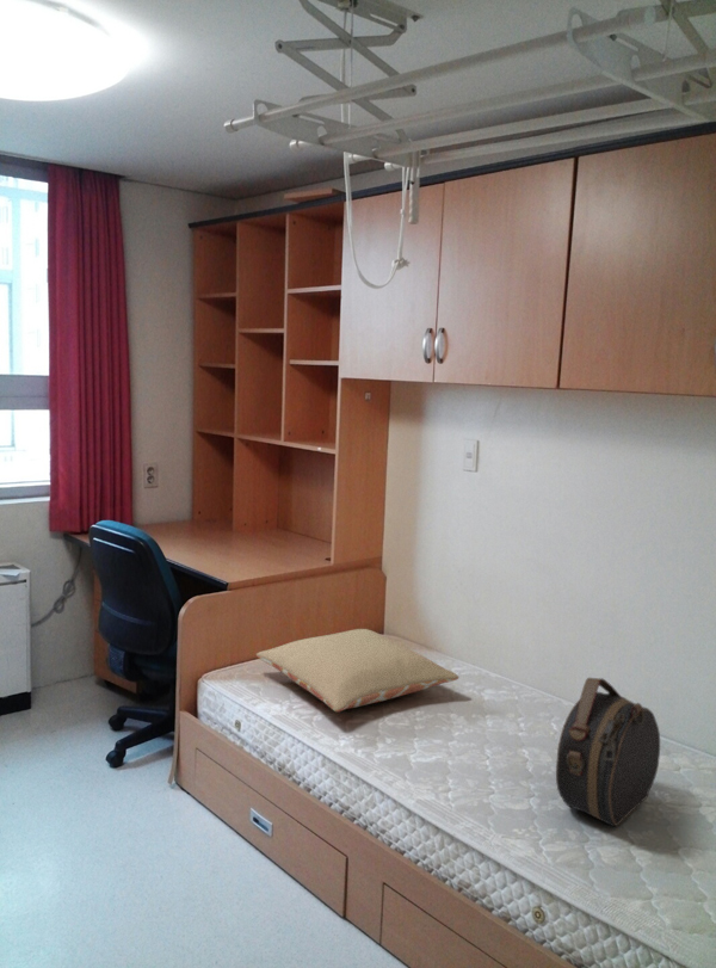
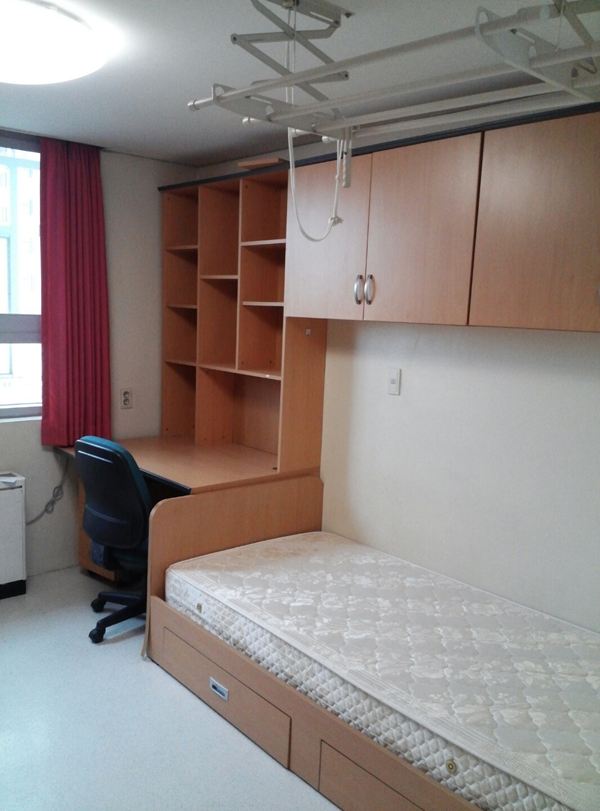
- pillow (354, 665)
- hat box (609, 744)
